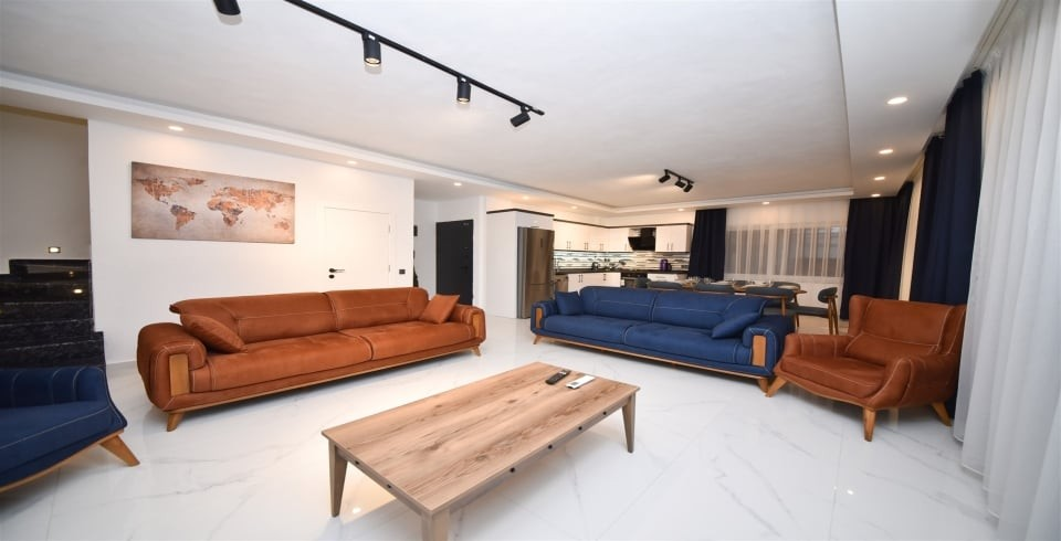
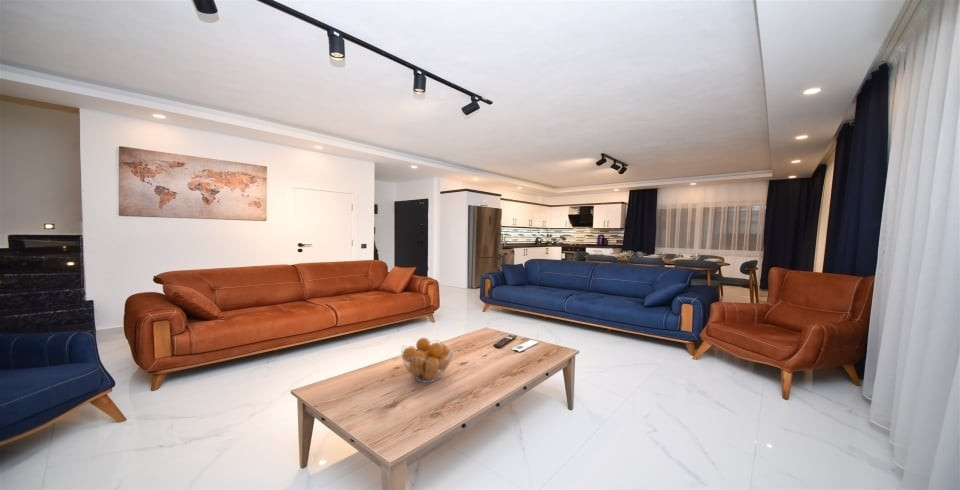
+ fruit basket (427, 359)
